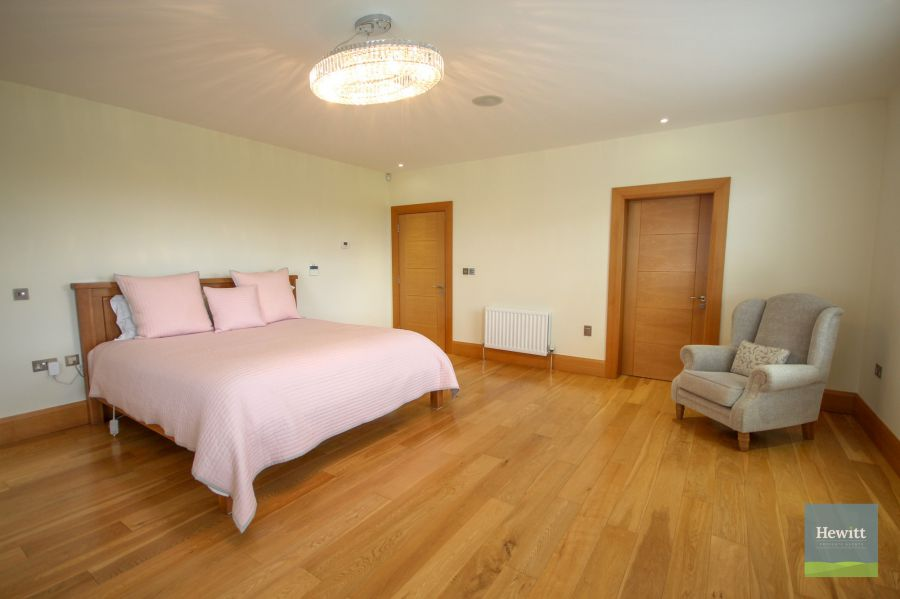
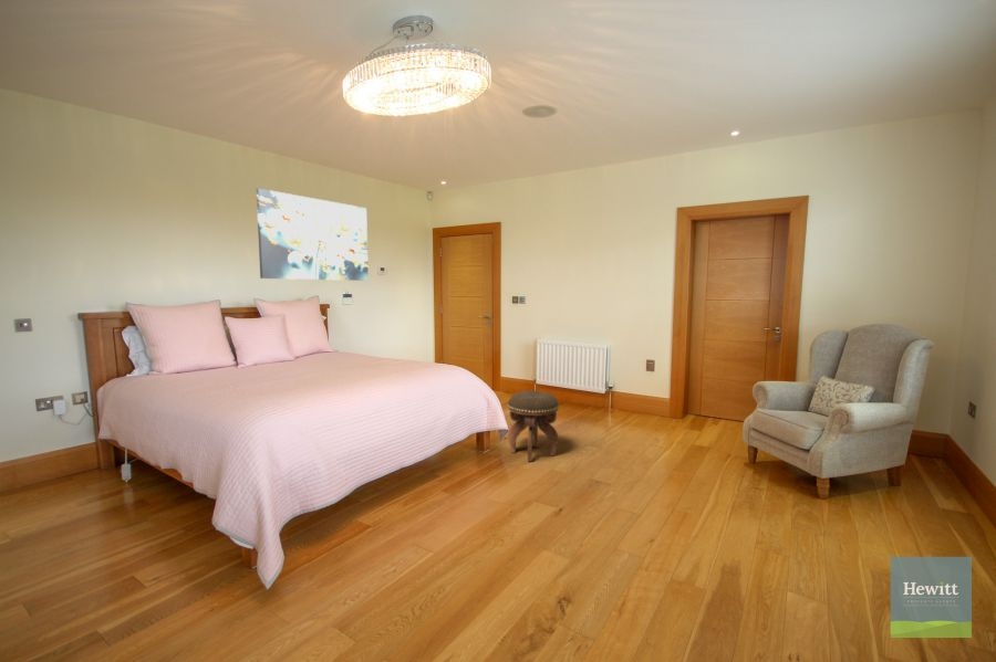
+ footstool (532, 423)
+ wall art (318, 239)
